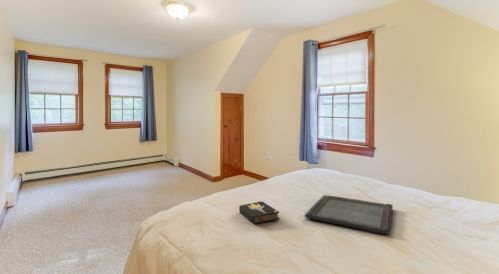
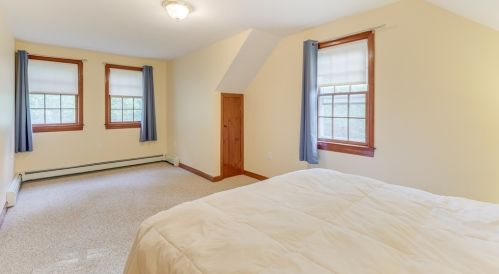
- serving tray (349, 210)
- hardback book (258, 211)
